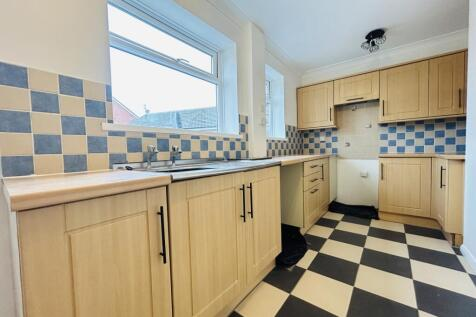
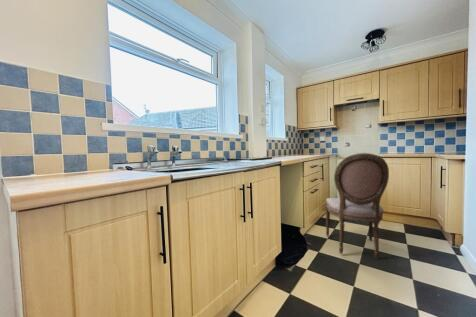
+ dining chair (354, 199)
